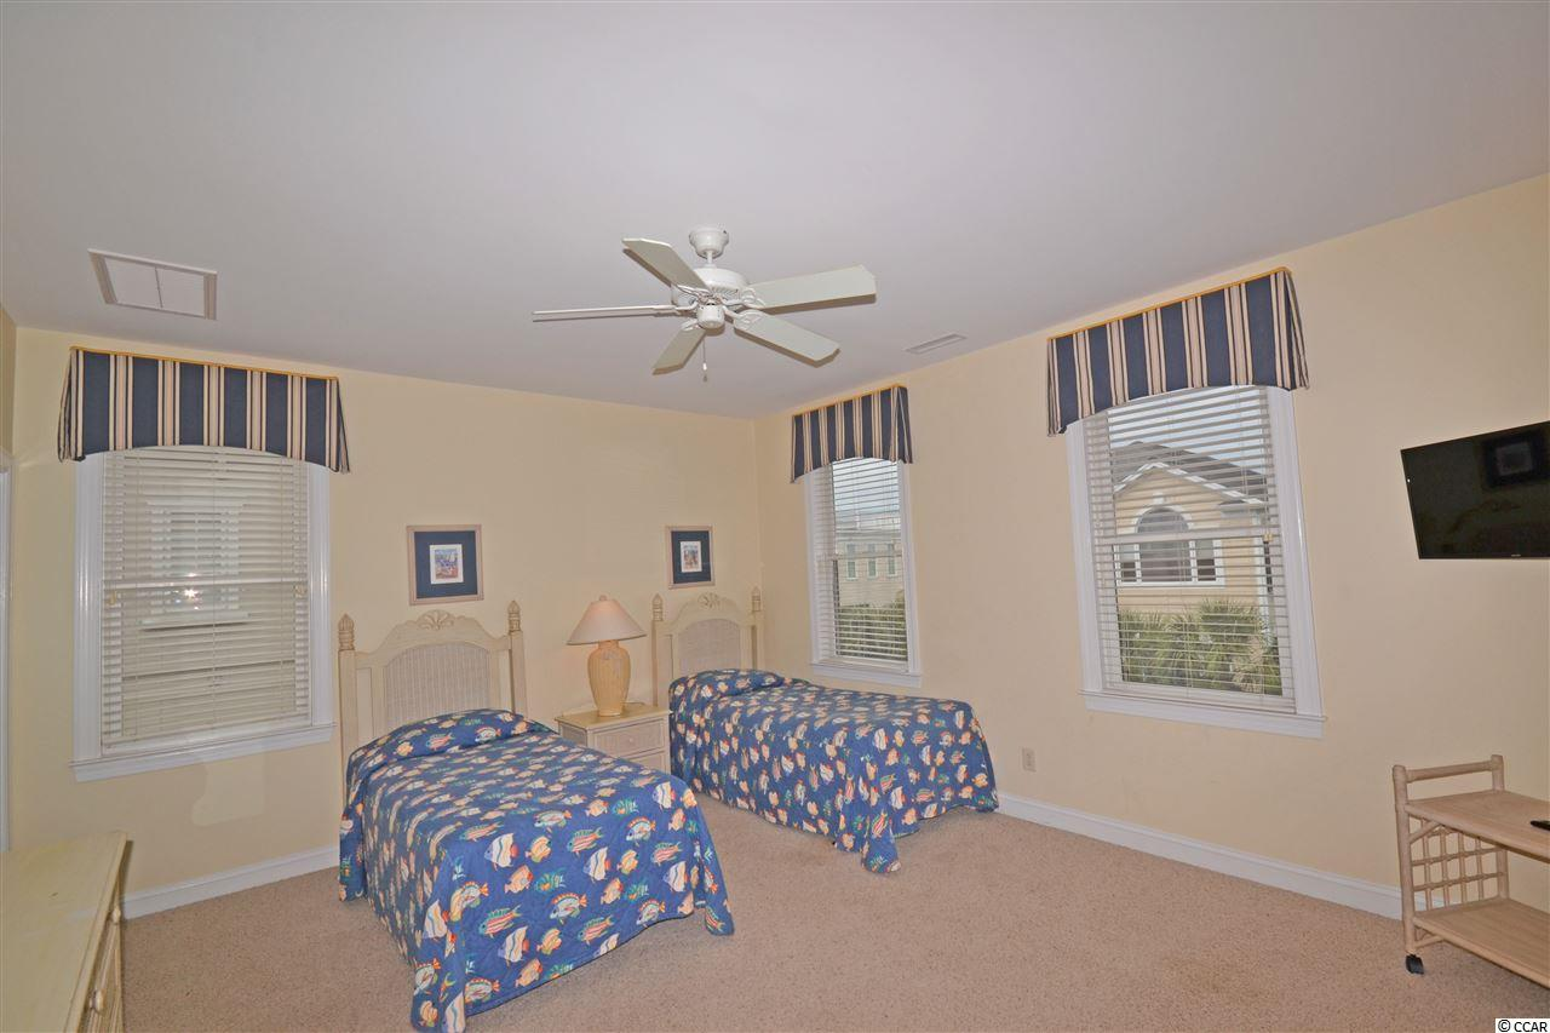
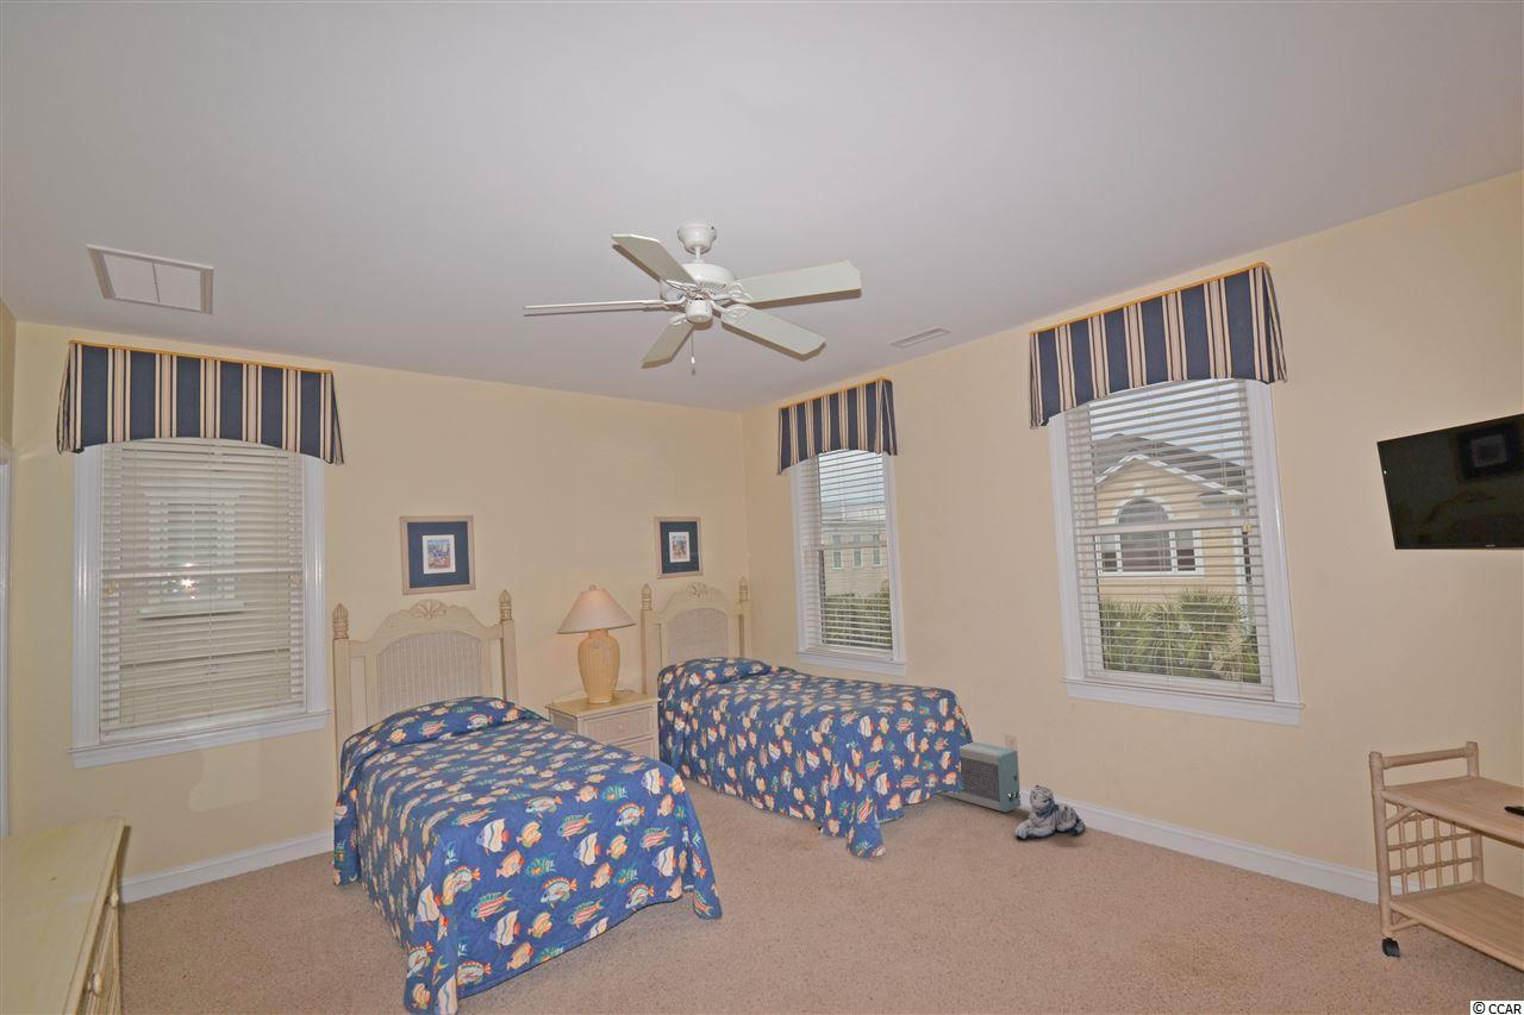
+ air purifier (976, 772)
+ plush toy (1049, 808)
